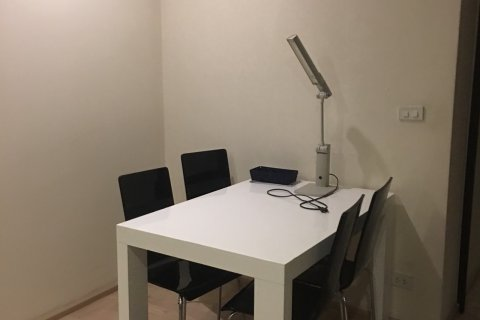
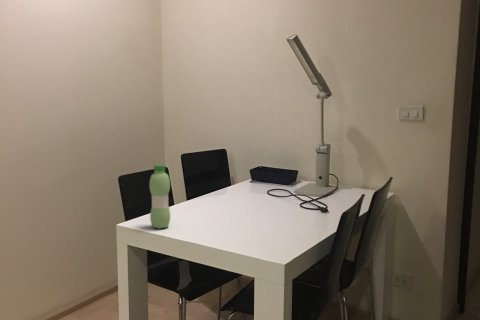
+ water bottle (160, 196)
